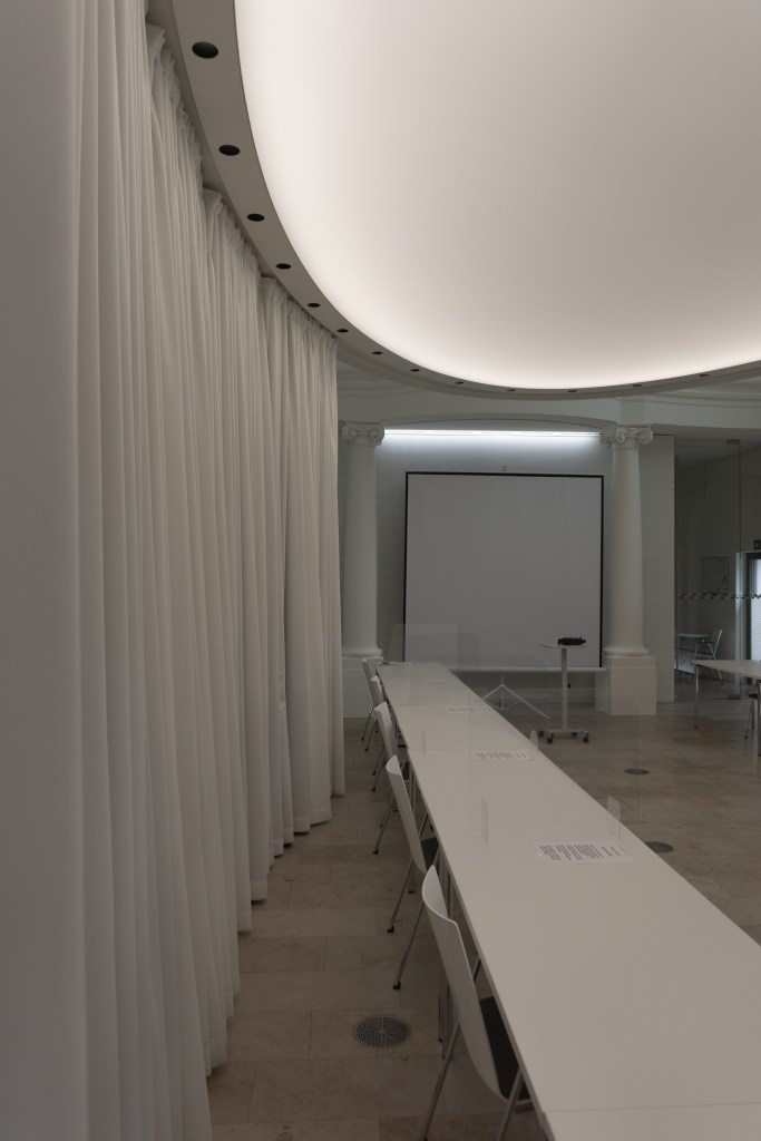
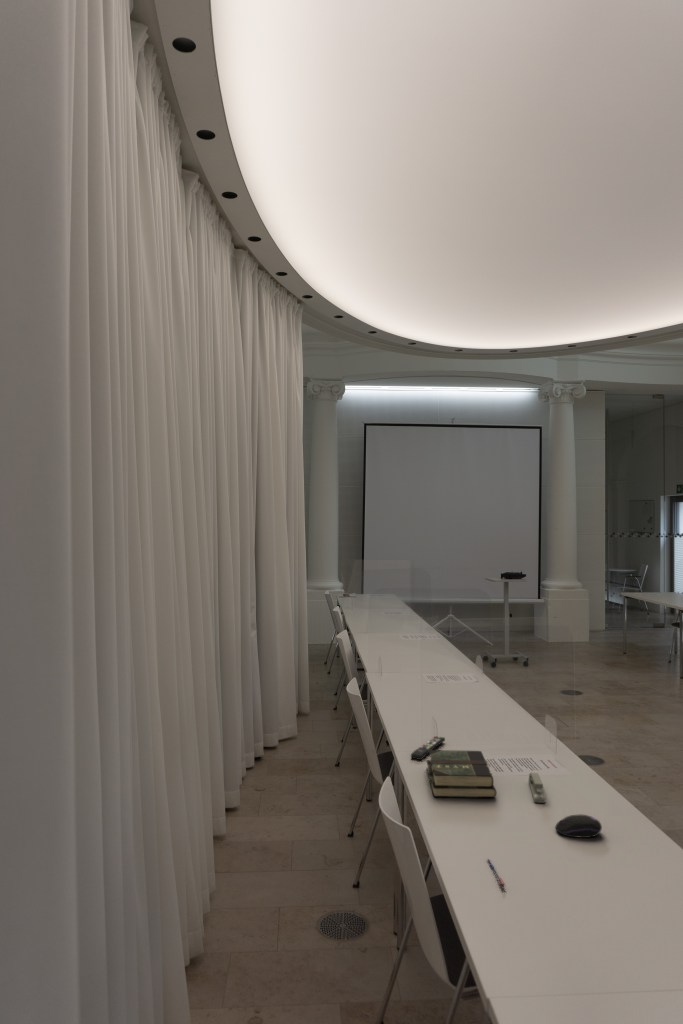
+ stapler (536, 783)
+ computer mouse (578, 824)
+ book (459, 772)
+ pen (495, 870)
+ remote control (428, 747)
